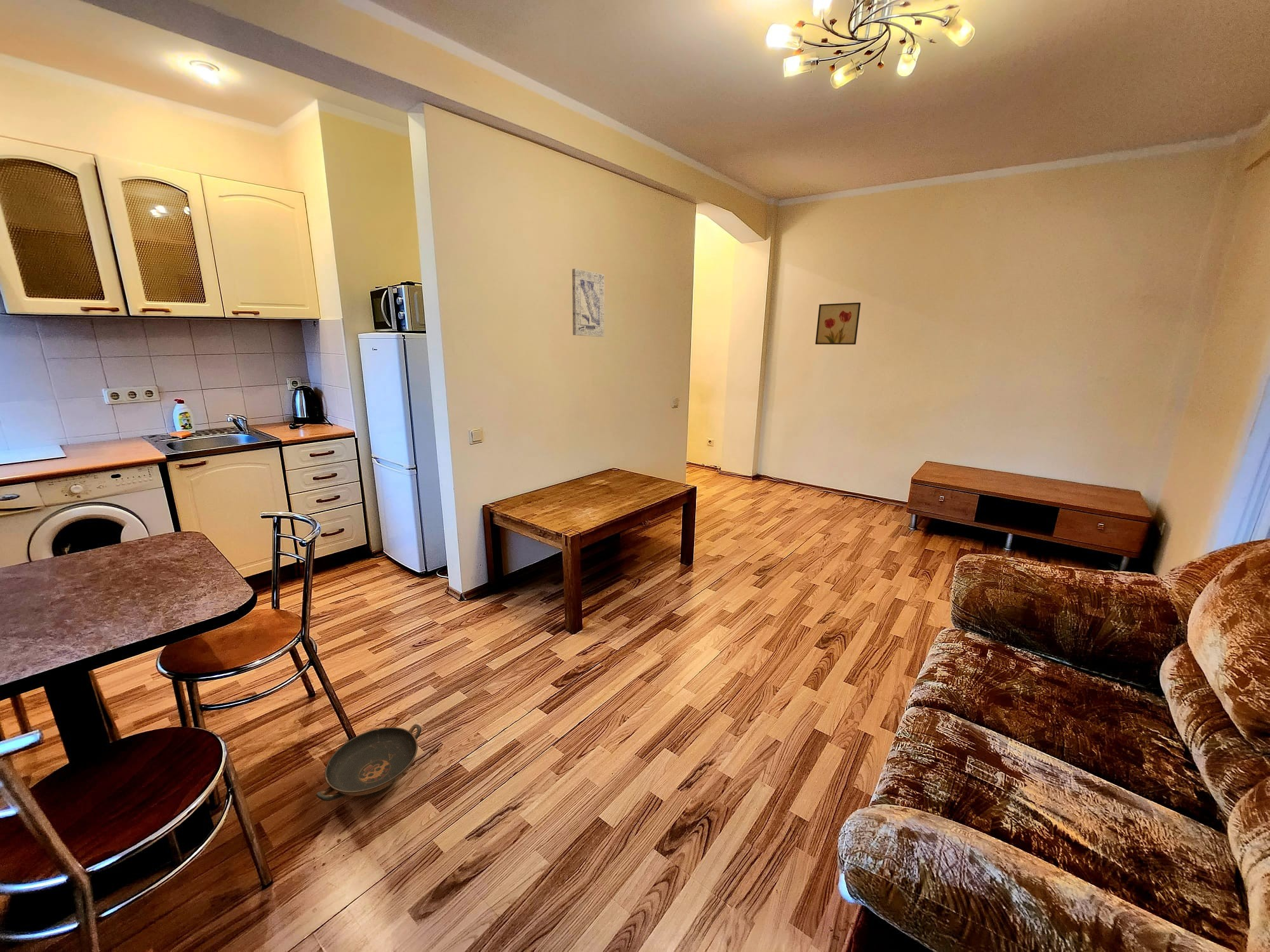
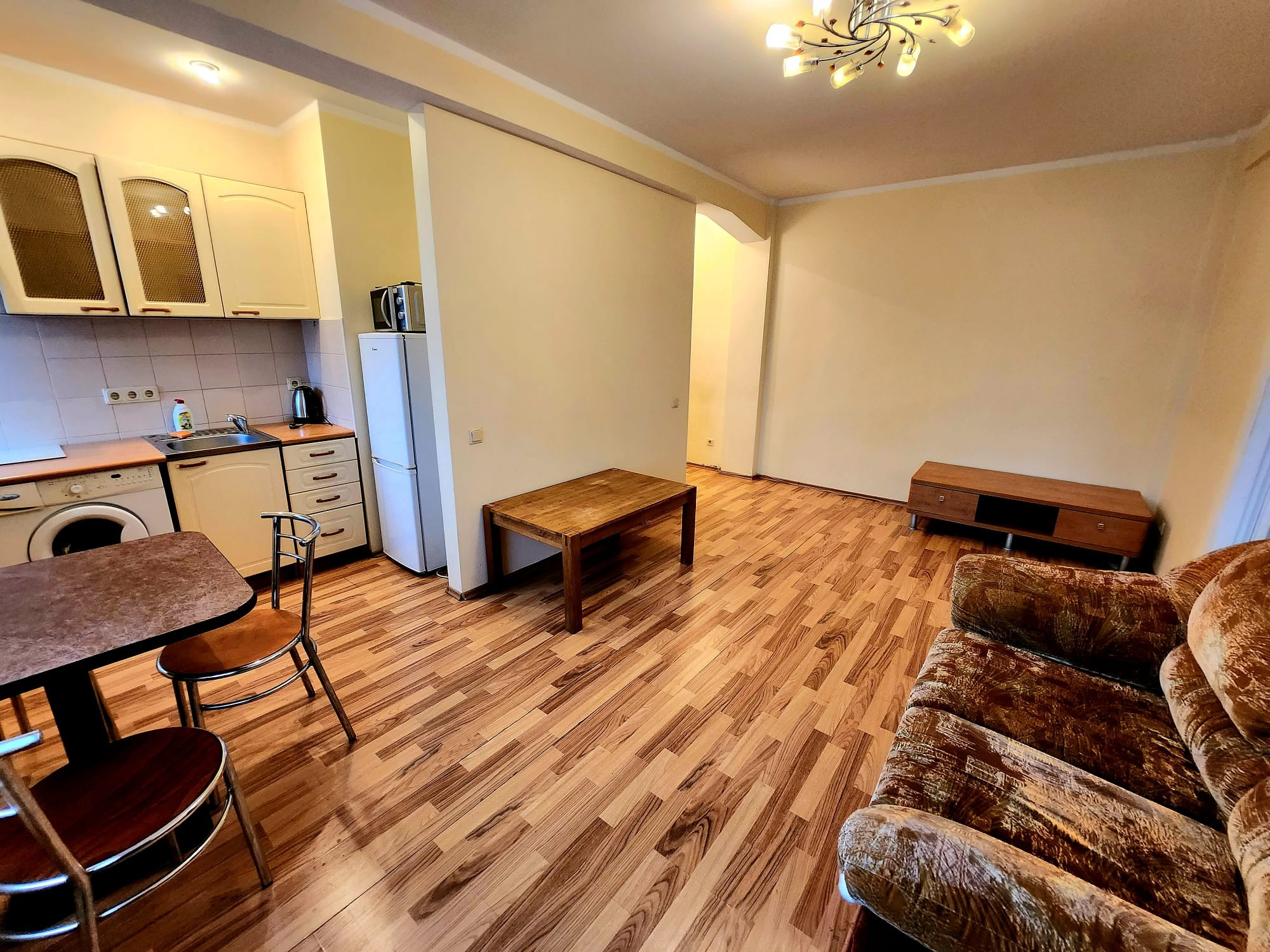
- wall art (589, 304)
- wall art (838, 324)
- decorative bowl (374, 770)
